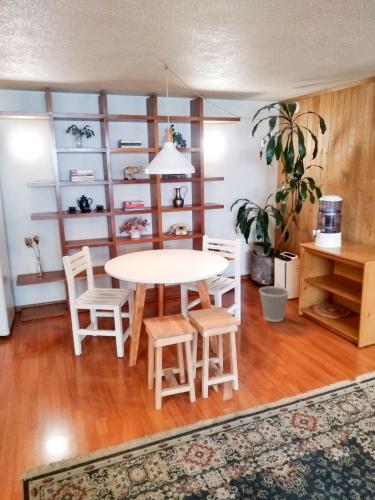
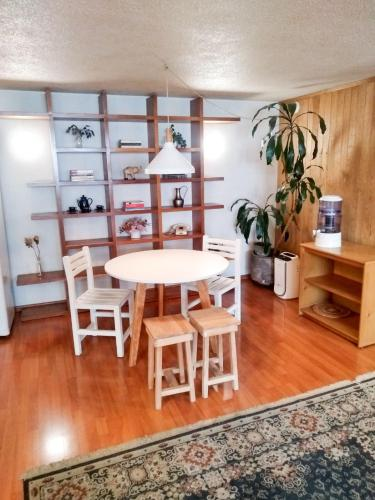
- wastebasket (273, 304)
